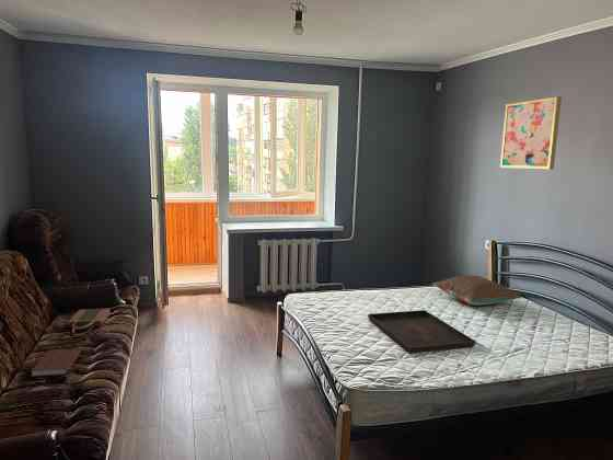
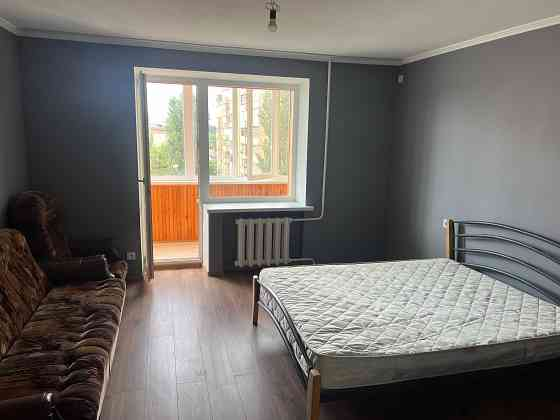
- pillow (475, 289)
- serving tray (417, 329)
- tote bag (86, 320)
- wall art (528, 135)
- book (57, 361)
